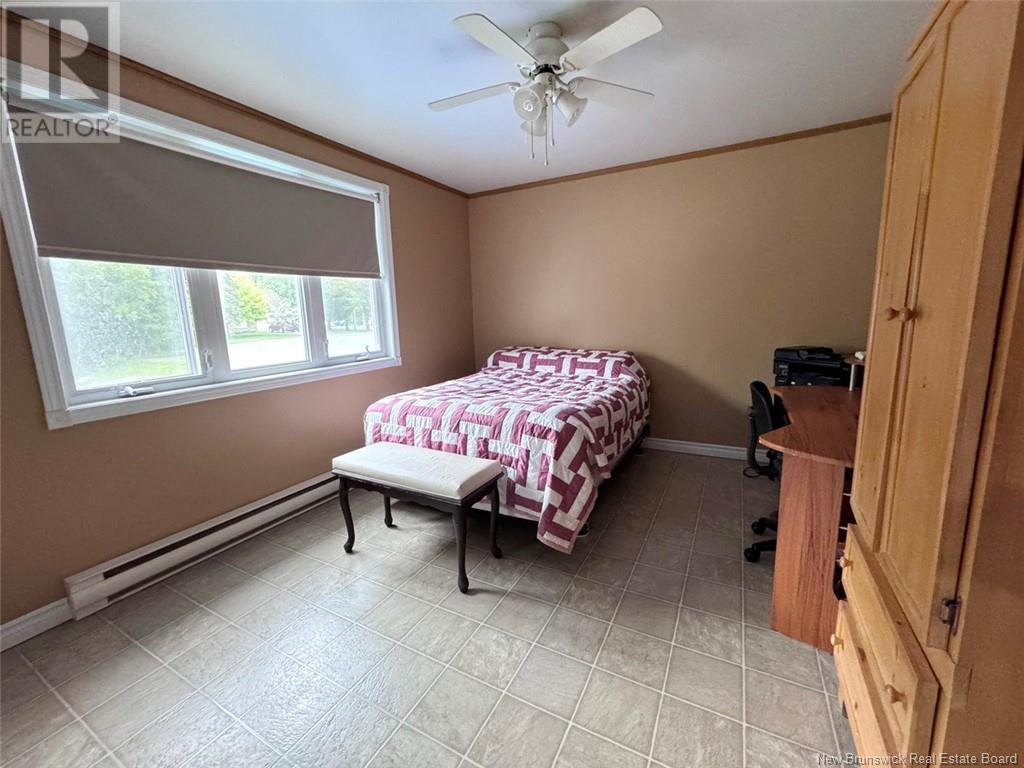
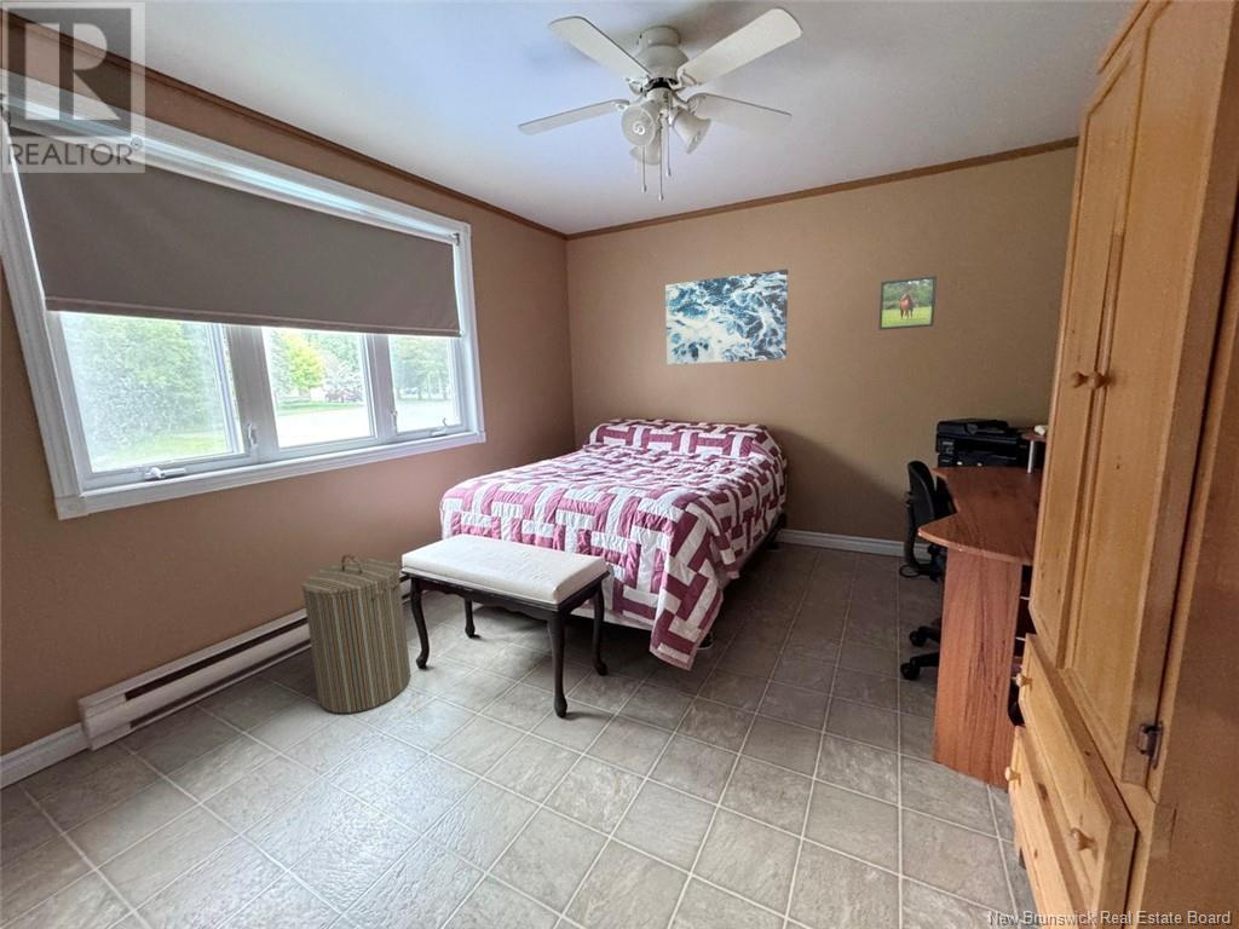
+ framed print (906, 302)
+ laundry hamper (358, 622)
+ wall art (722, 321)
